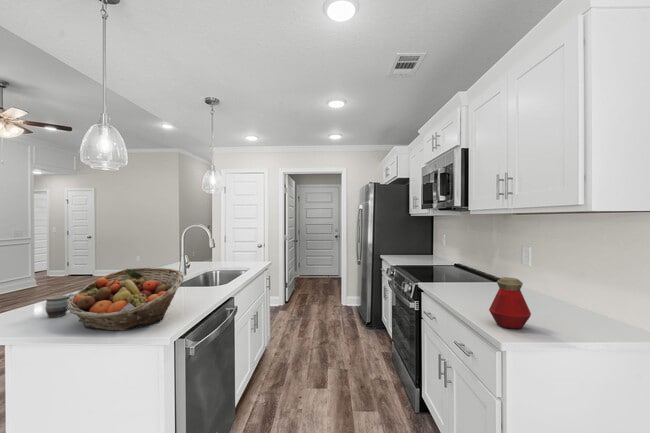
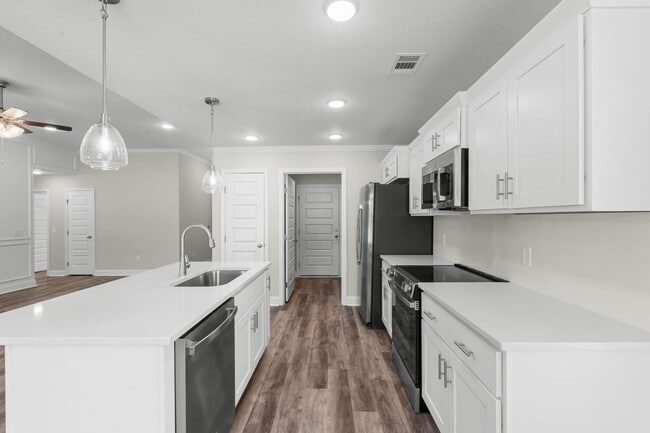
- bottle (509, 302)
- fruit basket (129, 296)
- mug (61, 304)
